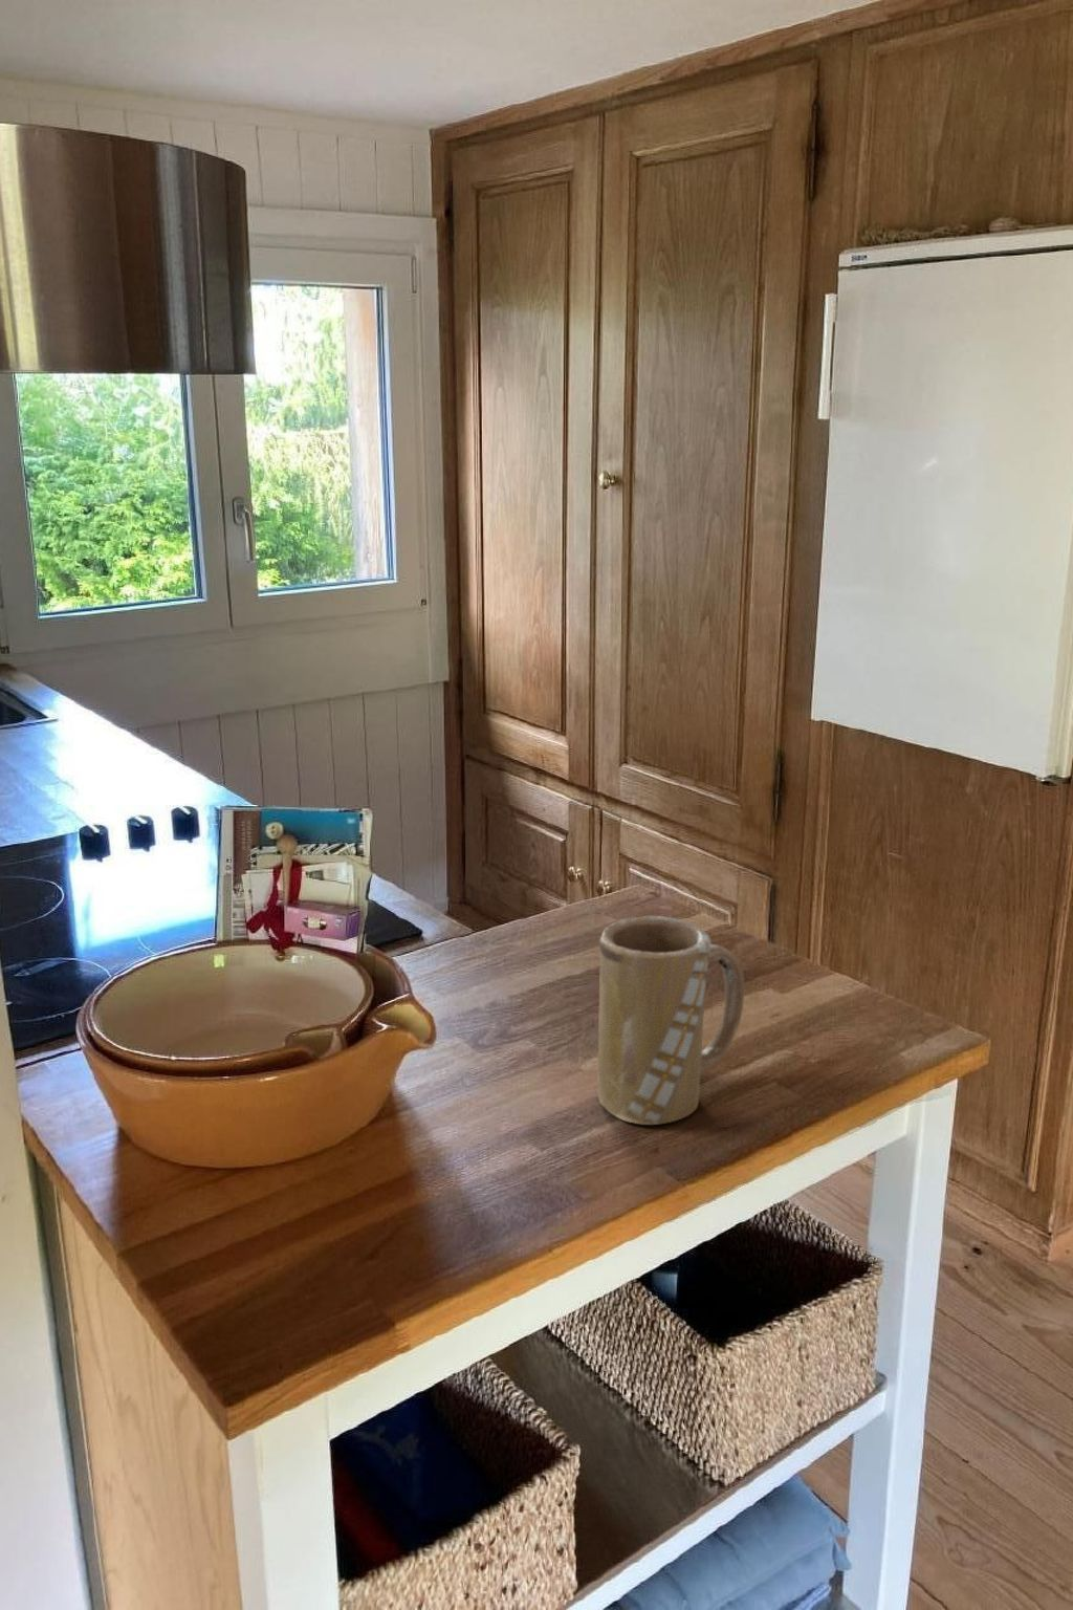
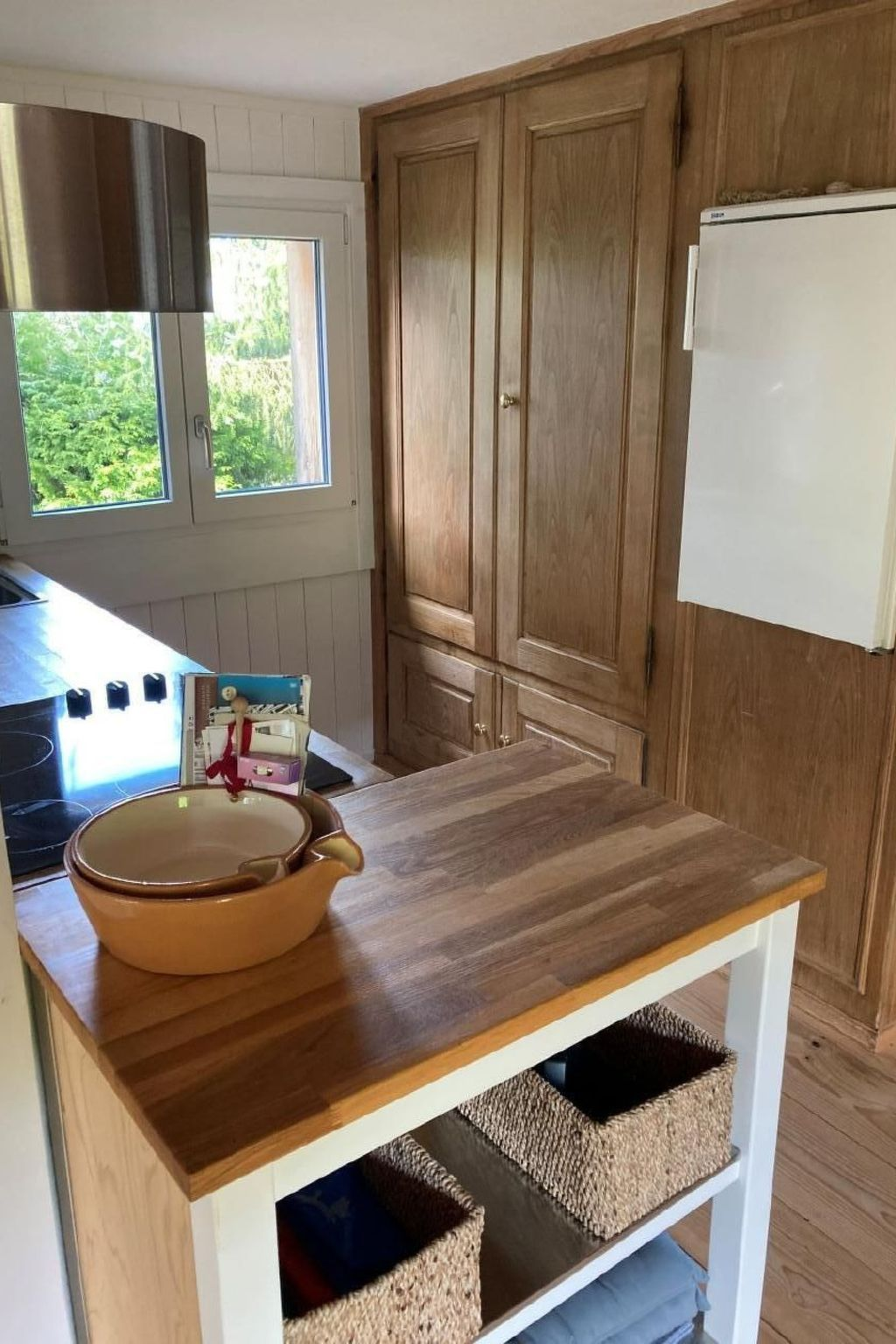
- mug (663, 1009)
